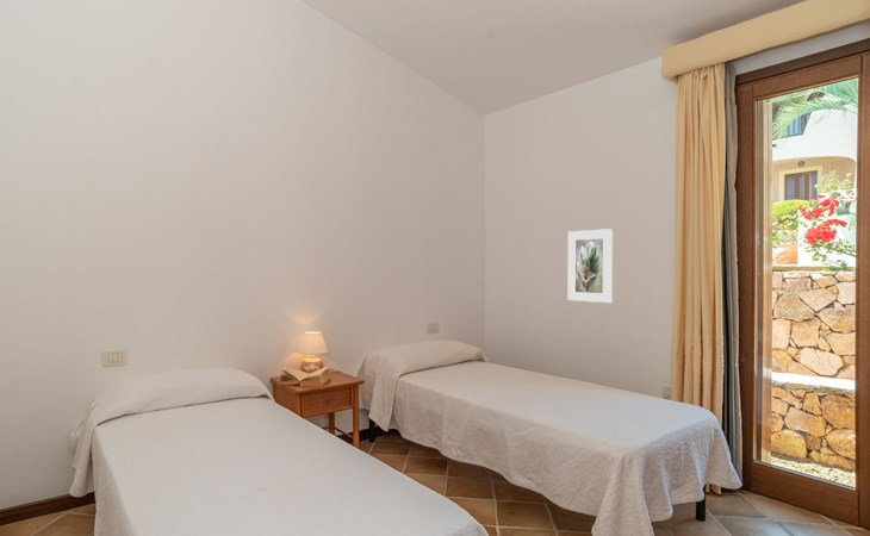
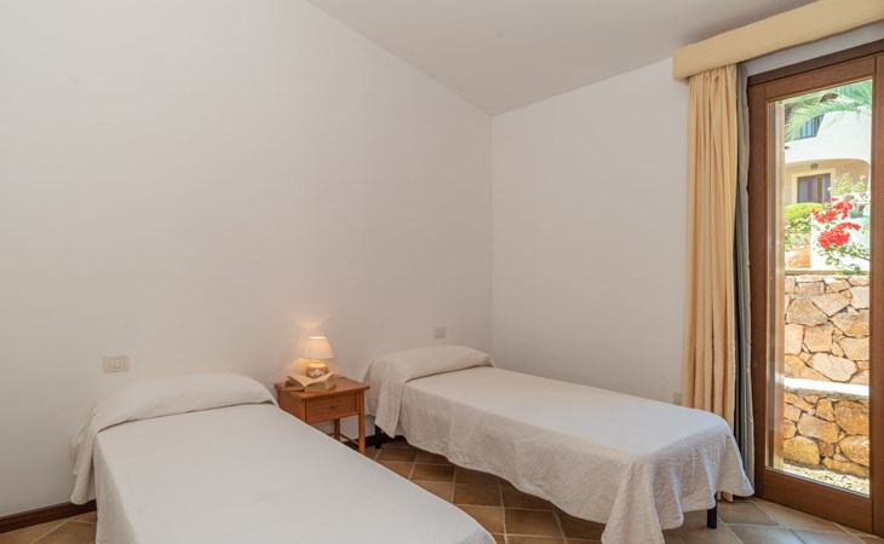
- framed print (589, 266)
